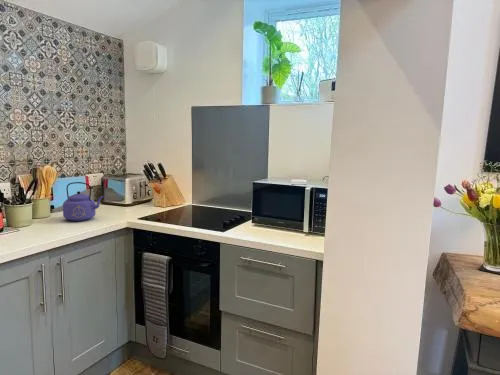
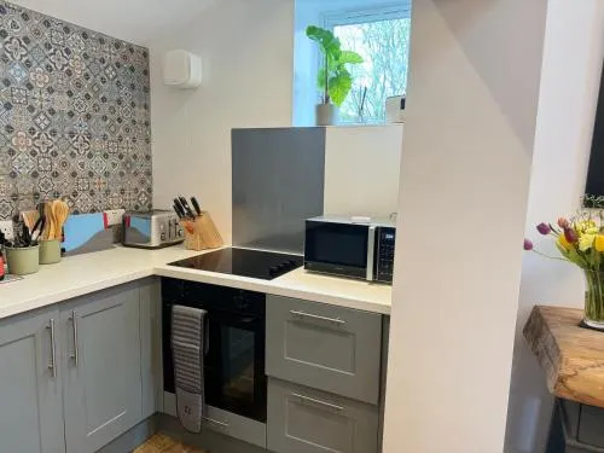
- kettle (83, 200)
